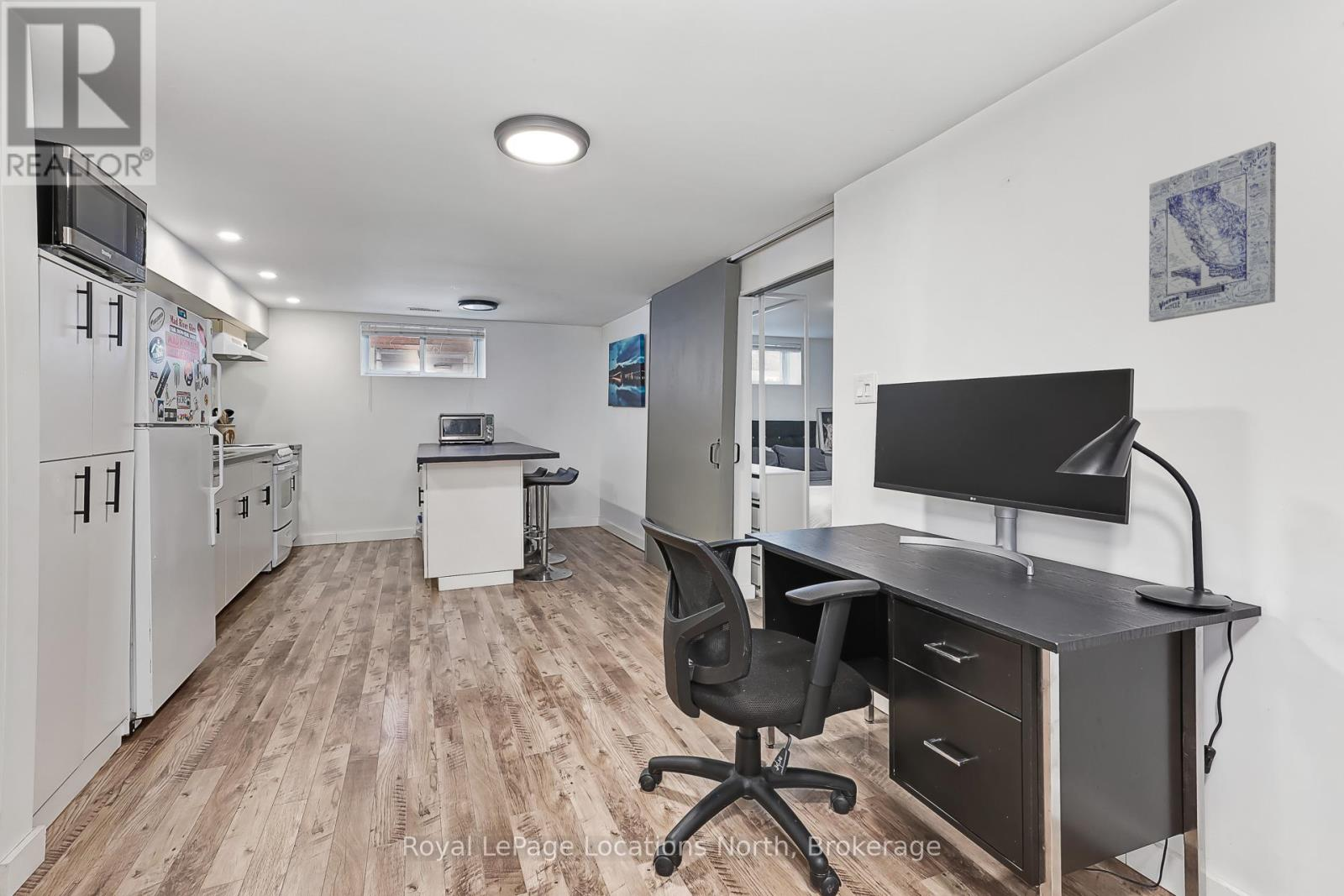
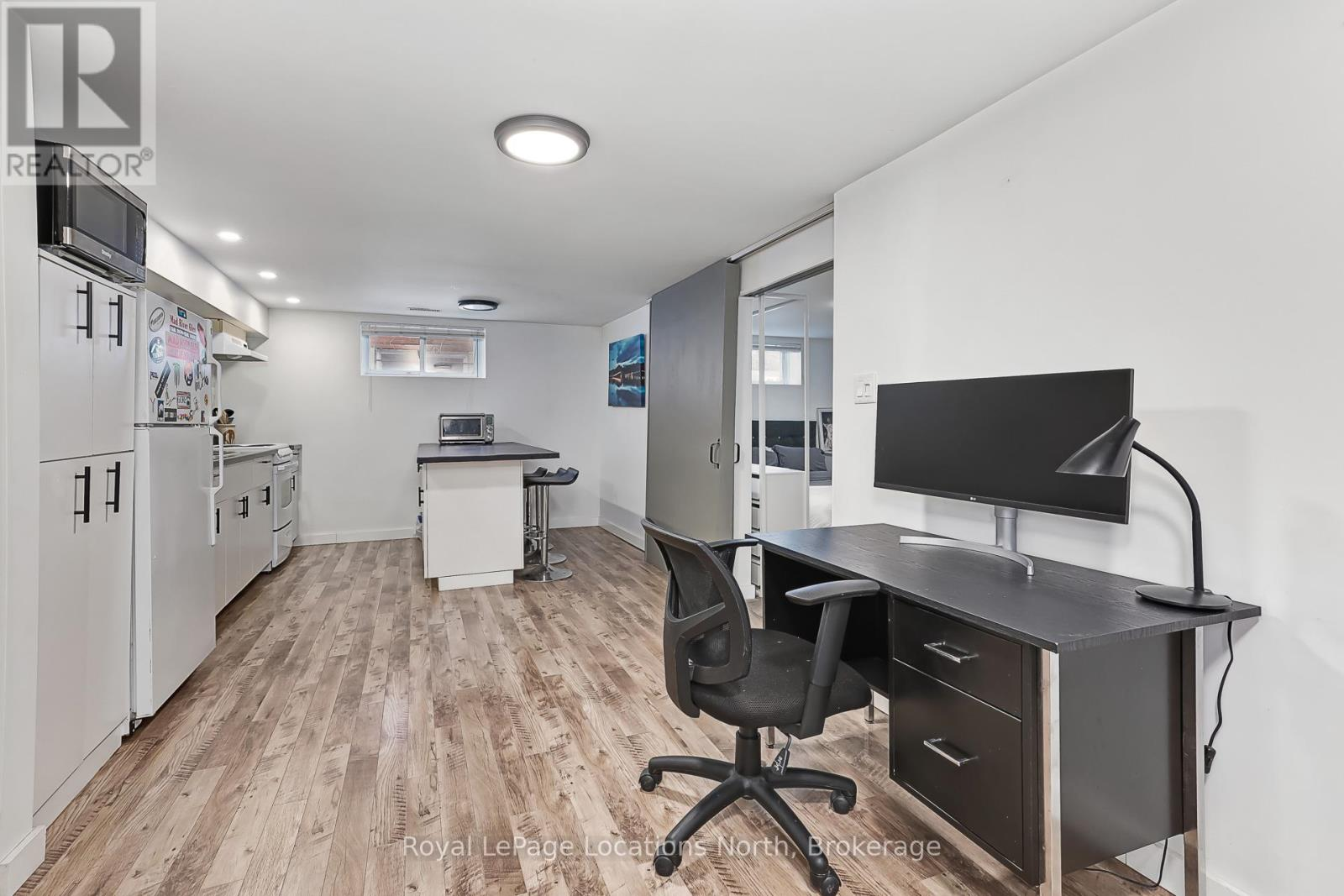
- wall art (1207, 238)
